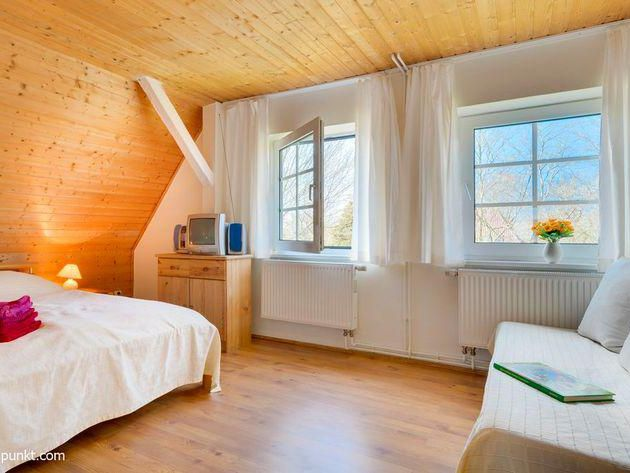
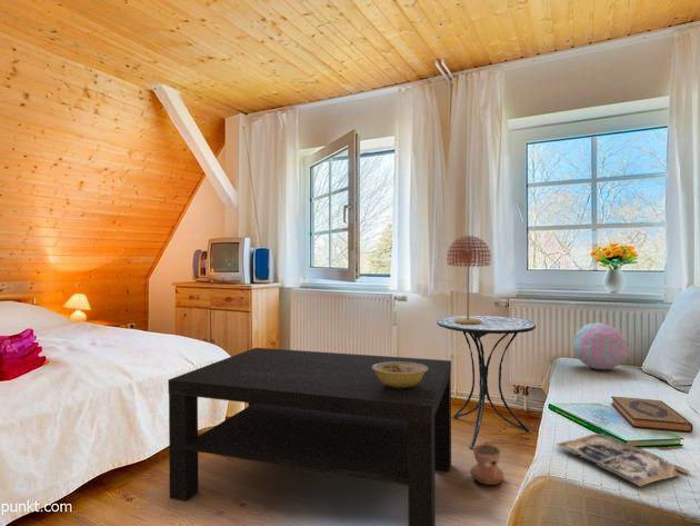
+ ceramic bowl (399, 375)
+ magazine (619, 457)
+ coffee table (321, 424)
+ hardback book (648, 413)
+ side table (484, 376)
+ cushion (600, 346)
+ table lamp (468, 278)
+ ceramic jug (487, 464)
